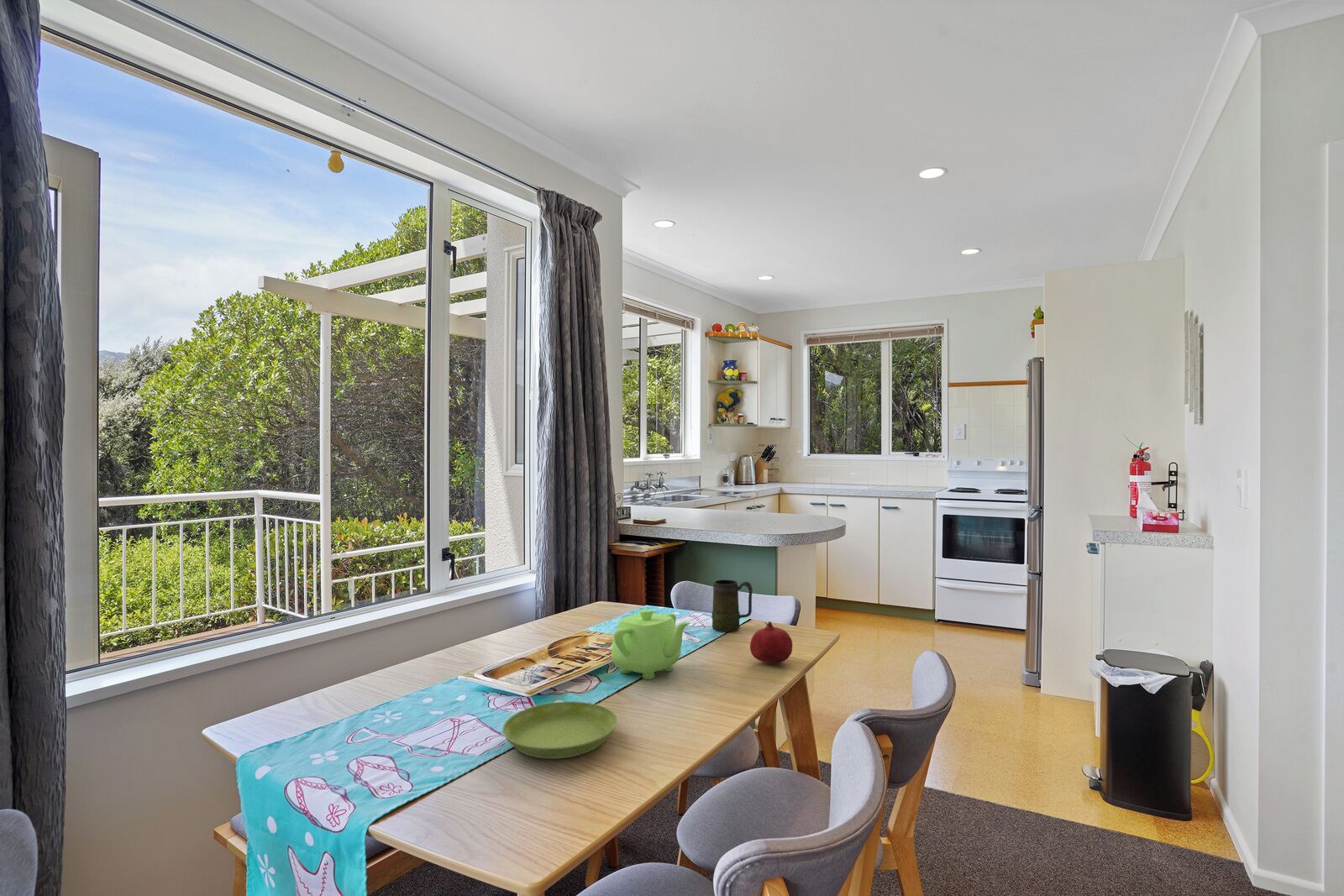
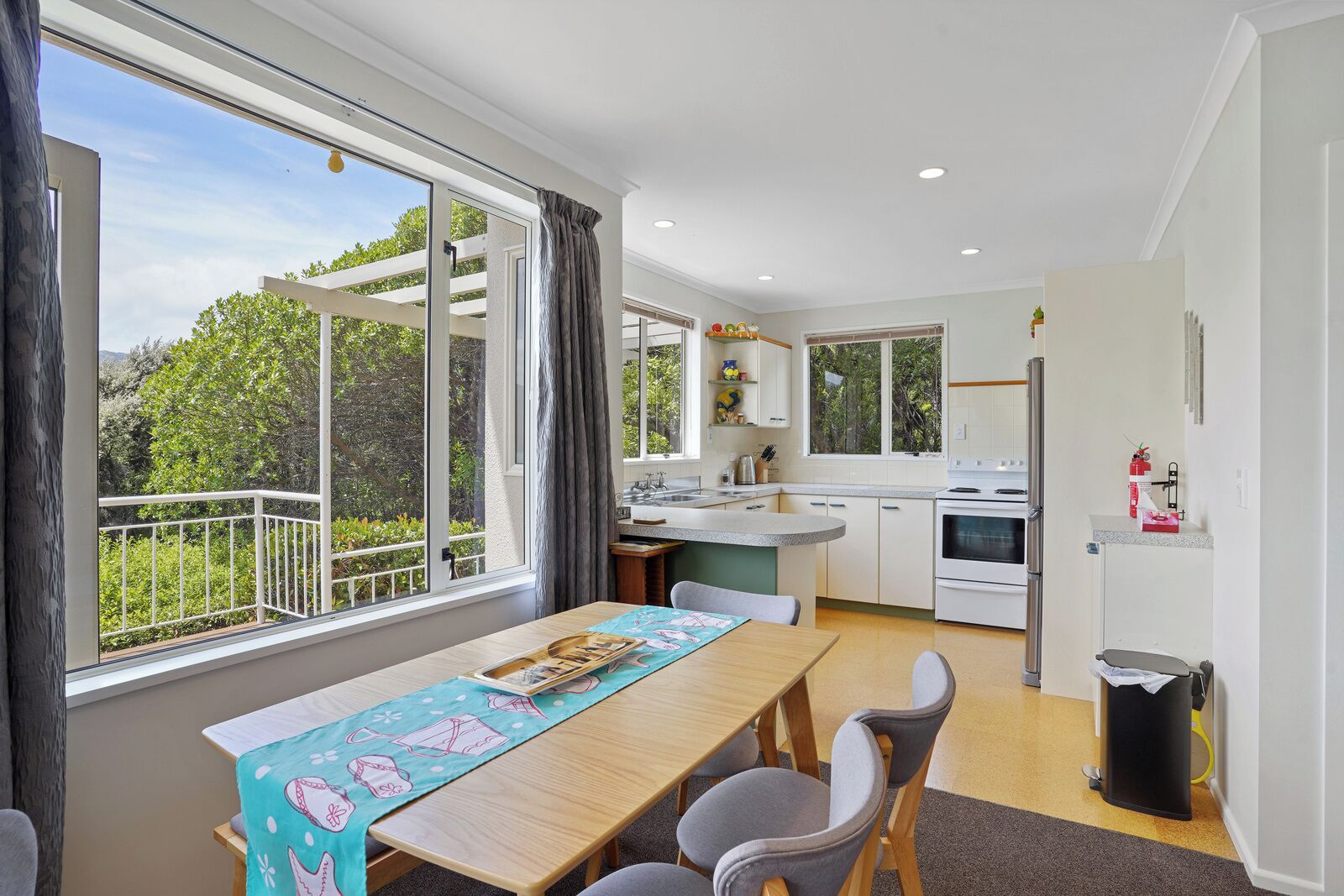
- teapot (655, 642)
- mug (732, 605)
- saucer (560, 731)
- fruit (771, 642)
